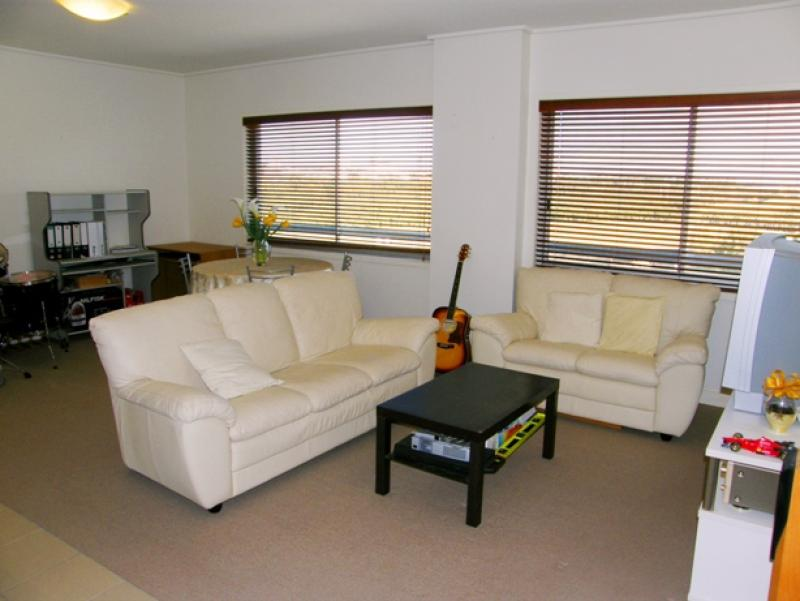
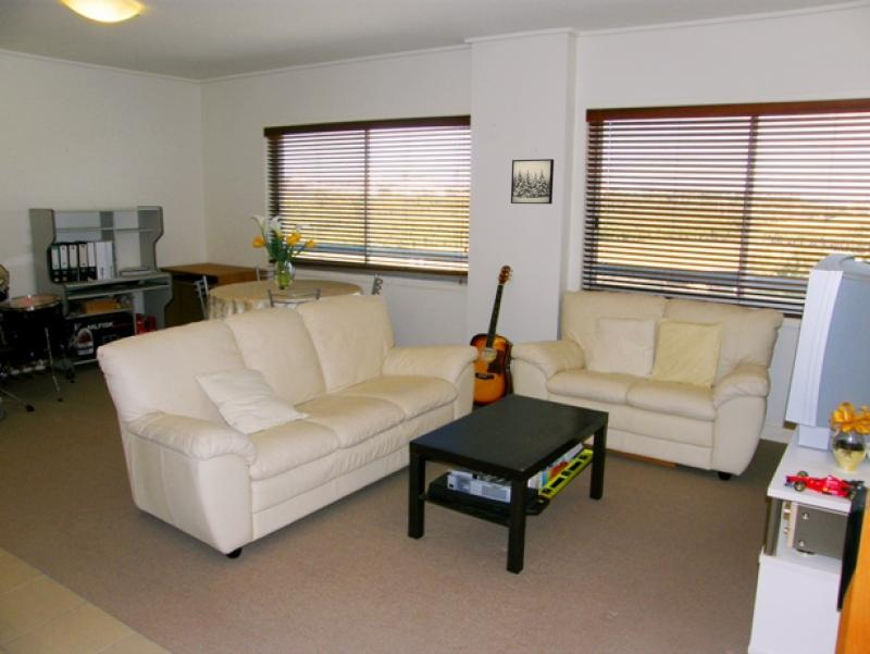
+ wall art (532, 182)
